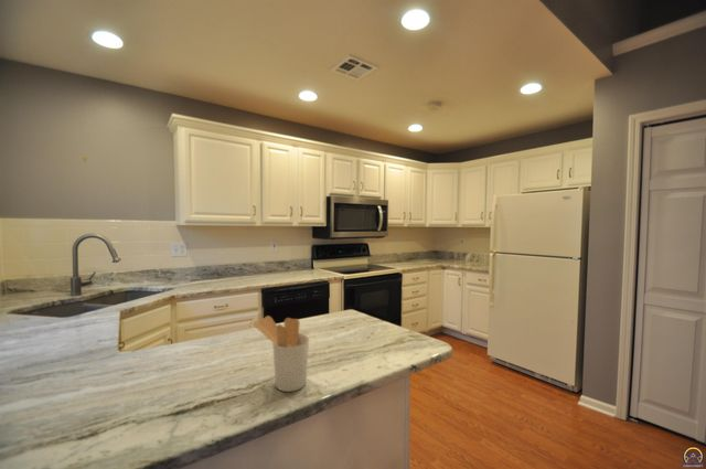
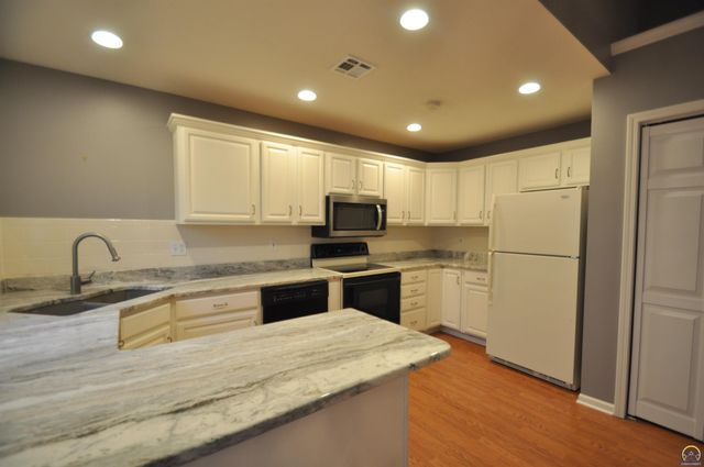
- utensil holder (281, 350)
